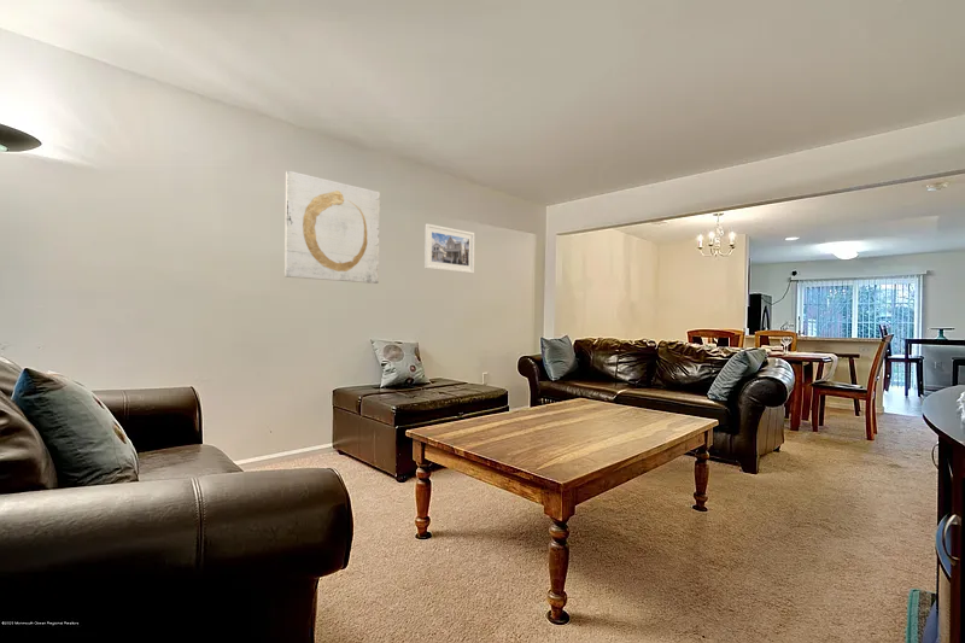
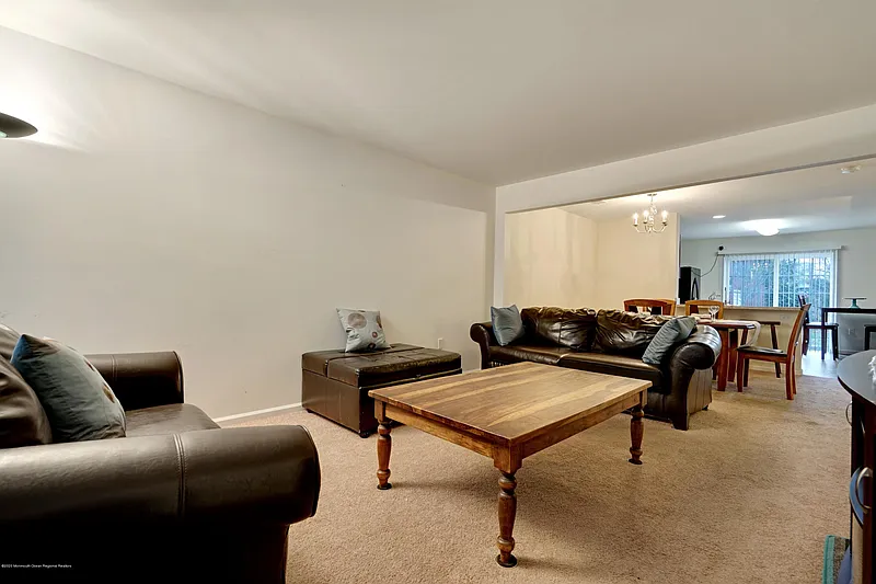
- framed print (450, 250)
- wall art (335, 230)
